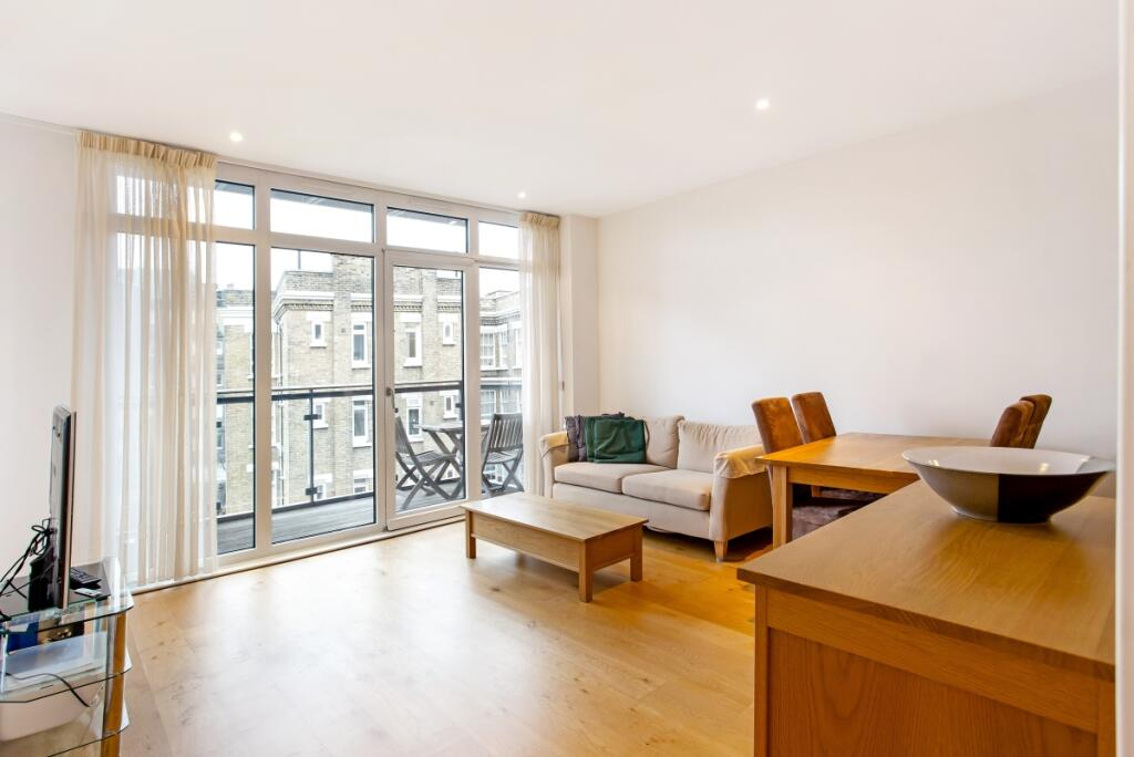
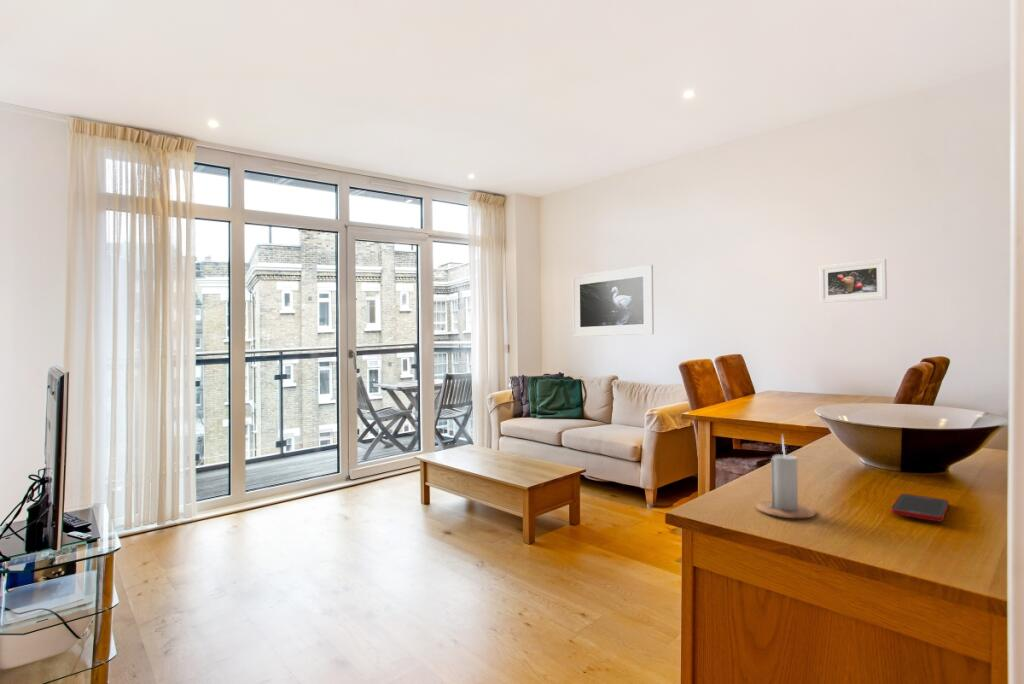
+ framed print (851, 282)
+ cell phone (920, 506)
+ candle (784, 471)
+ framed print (610, 303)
